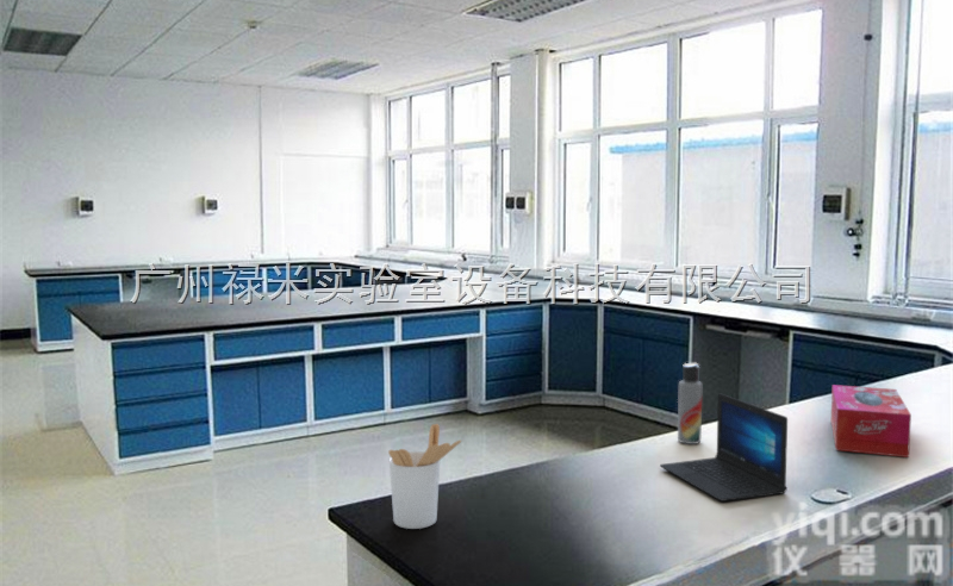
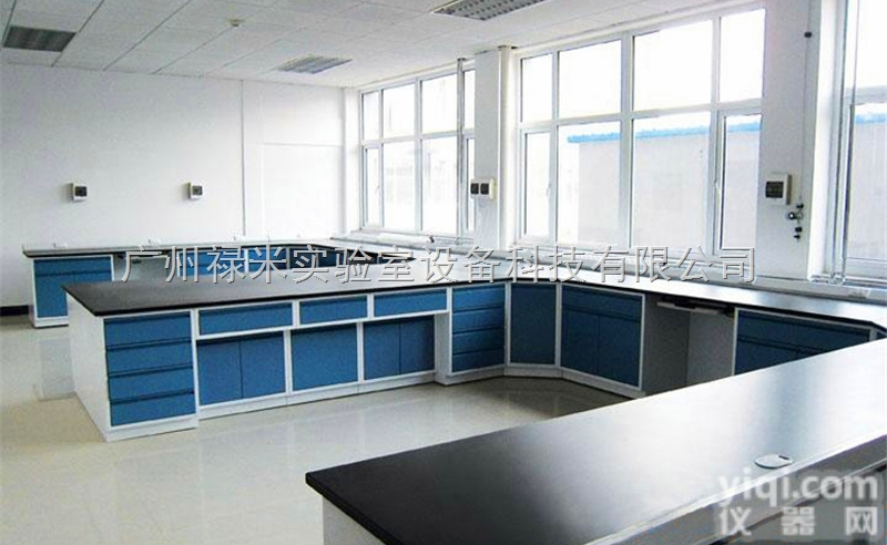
- utensil holder (424, 478)
- lotion bottle (690, 401)
- laptop (721, 443)
- tissue box (867, 418)
